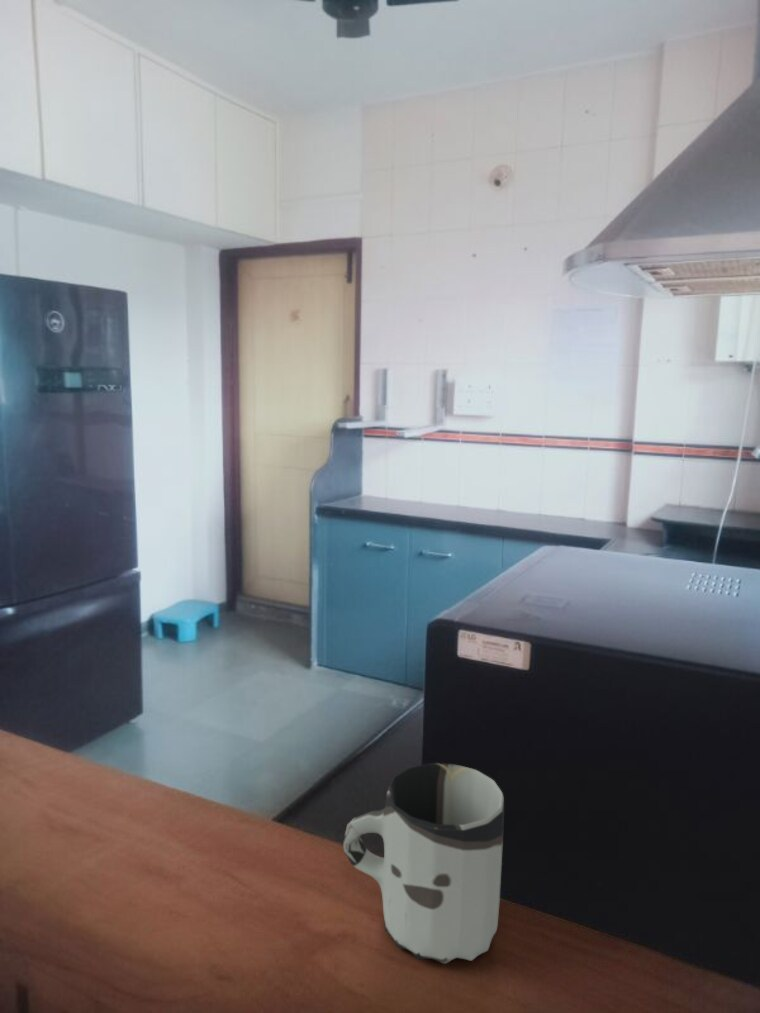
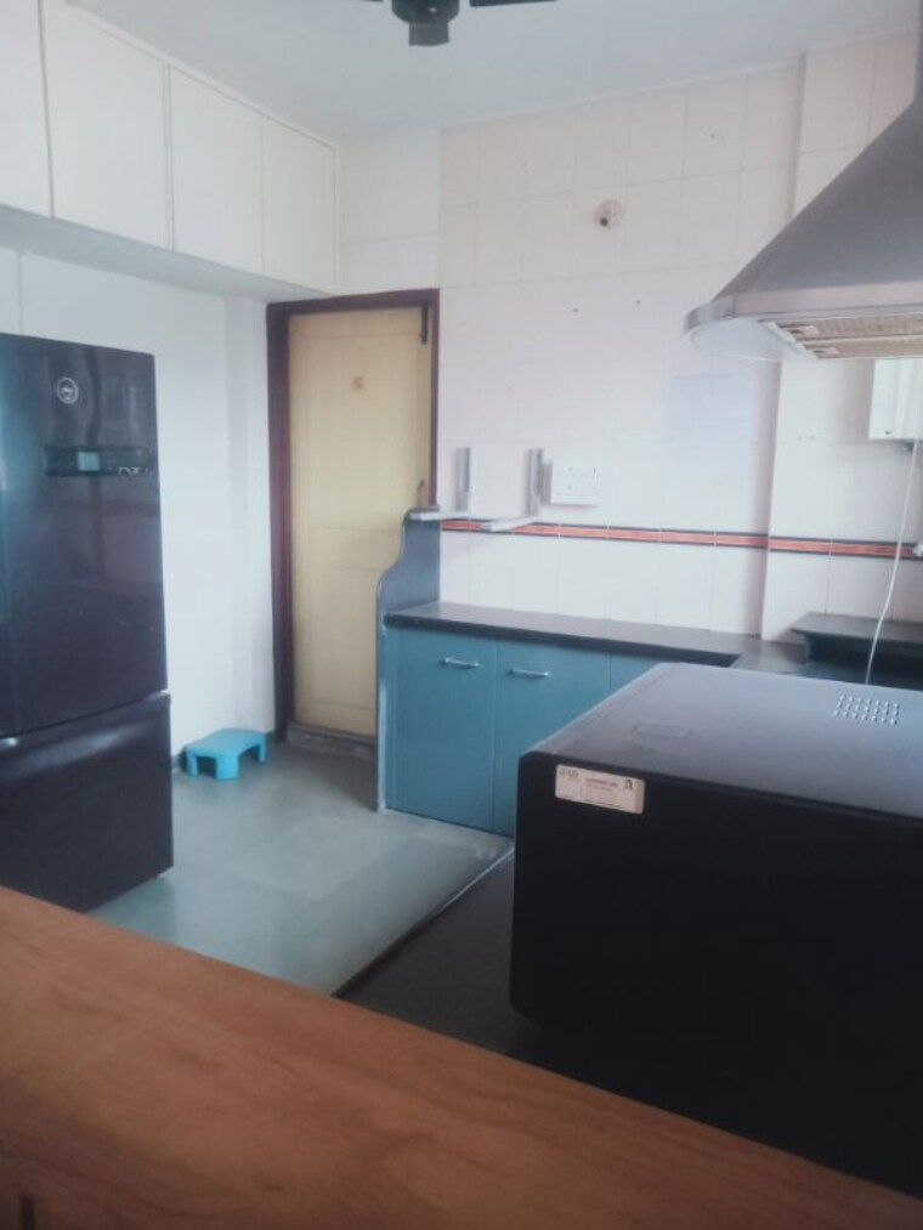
- cup (421, 855)
